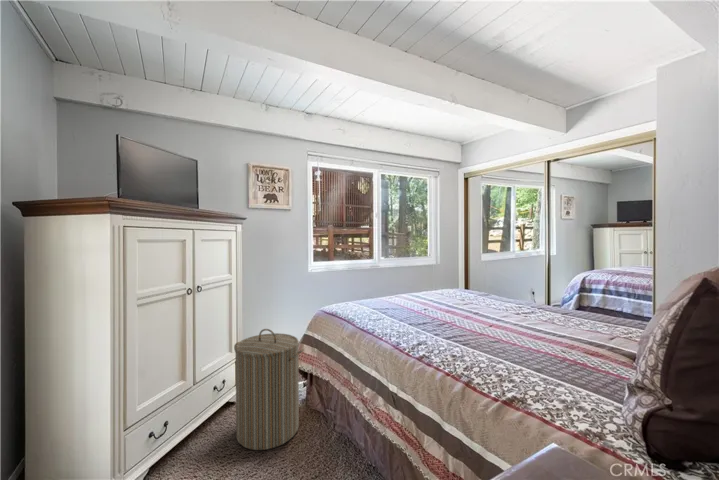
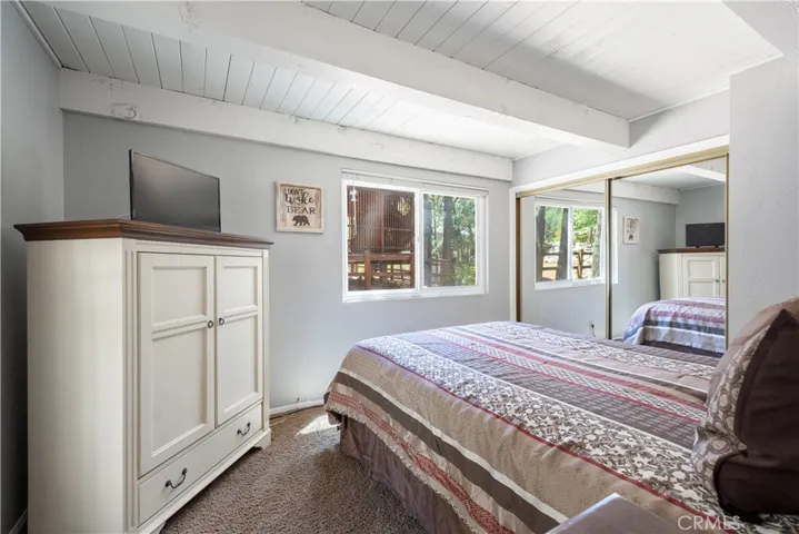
- laundry hamper (268, 379)
